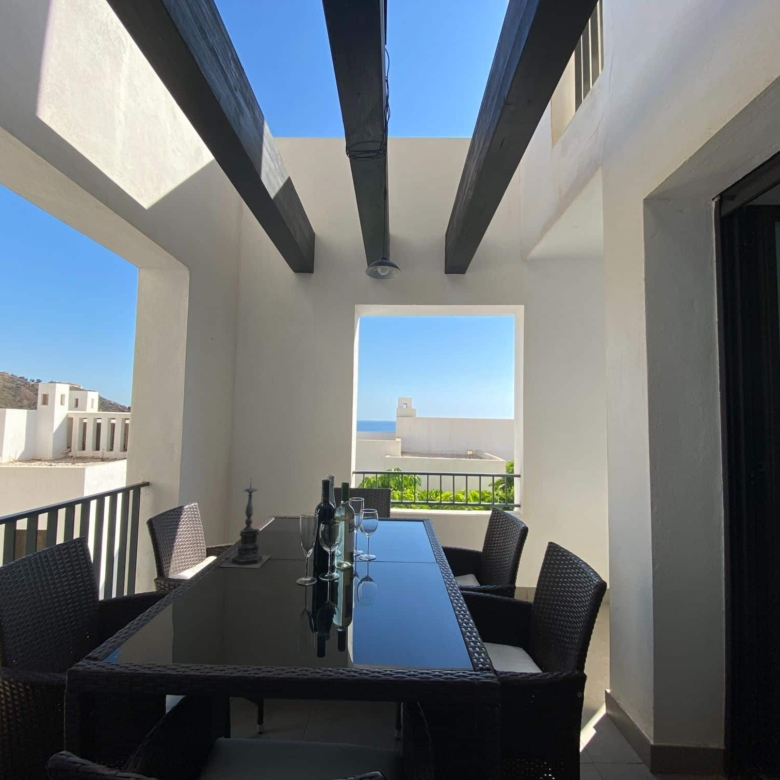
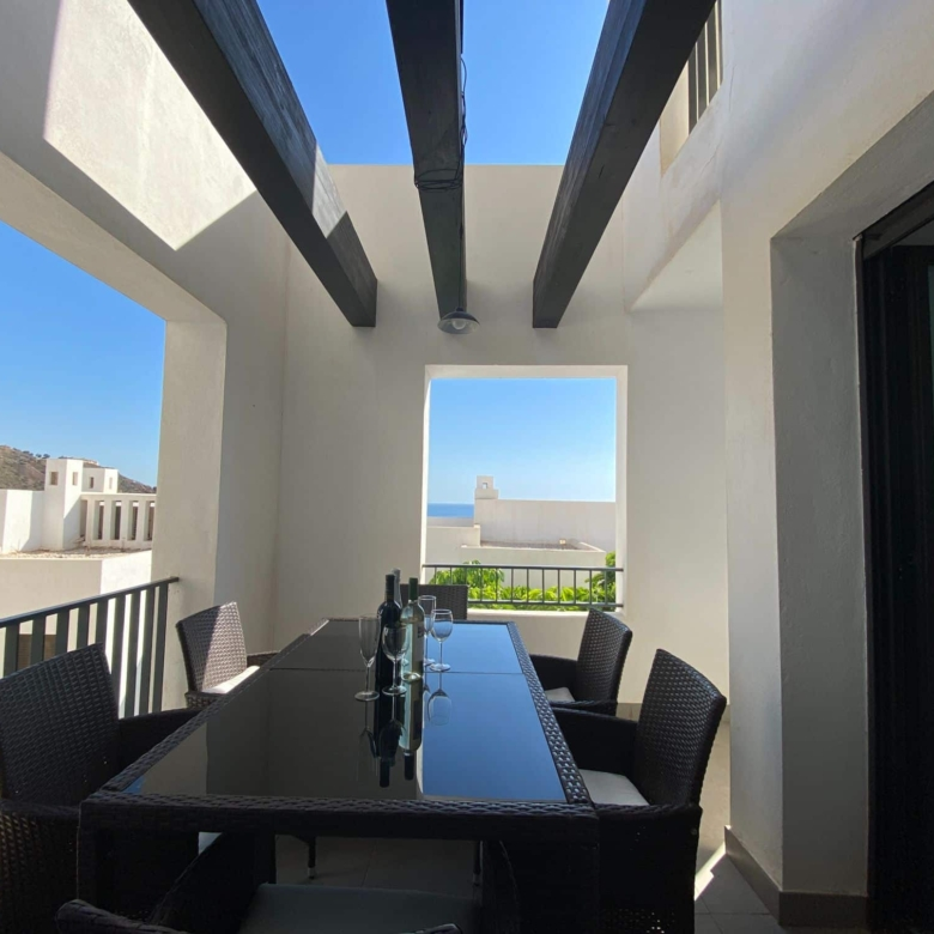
- candle holder (248, 518)
